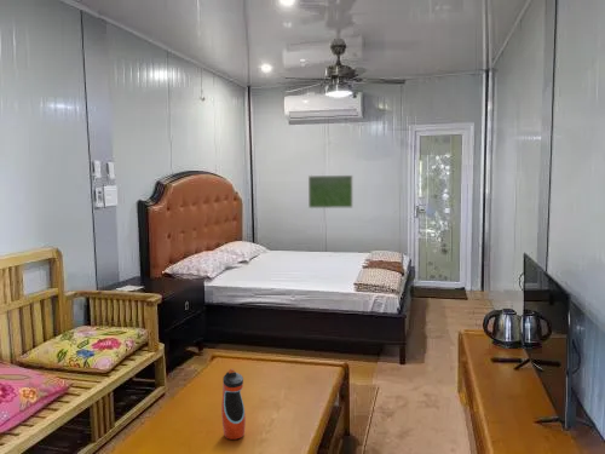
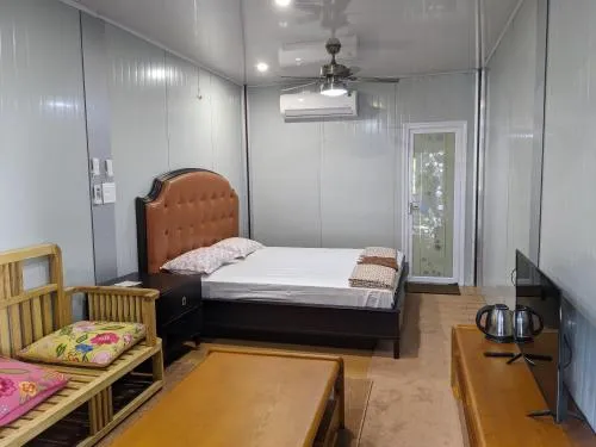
- water bottle (232, 402)
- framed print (330, 191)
